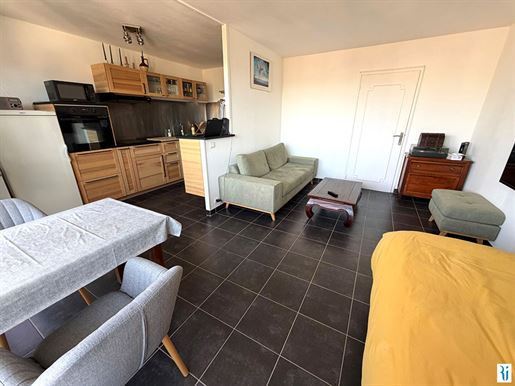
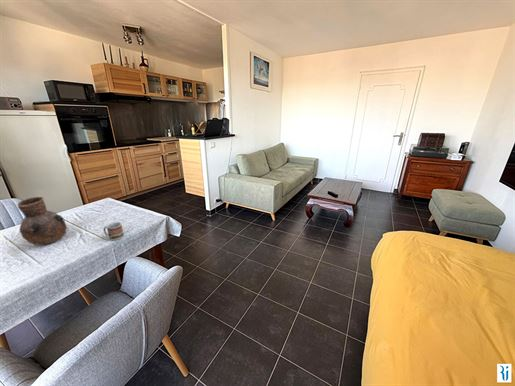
+ cup (112, 231)
+ vase (41, 220)
